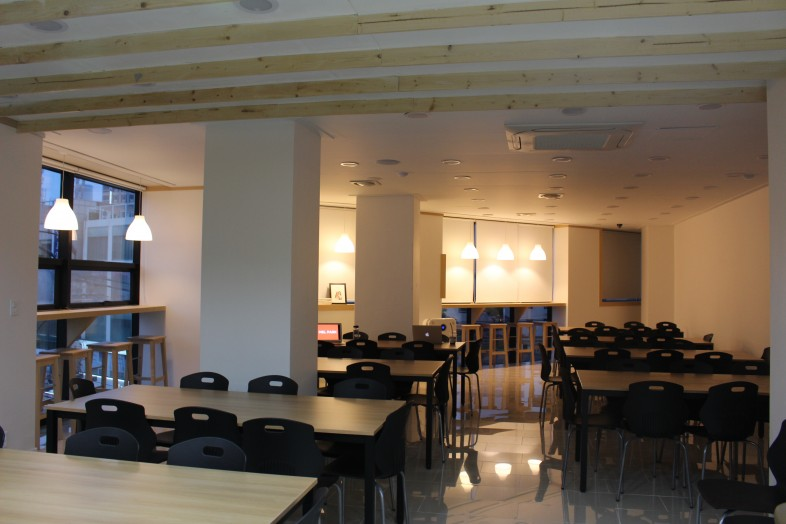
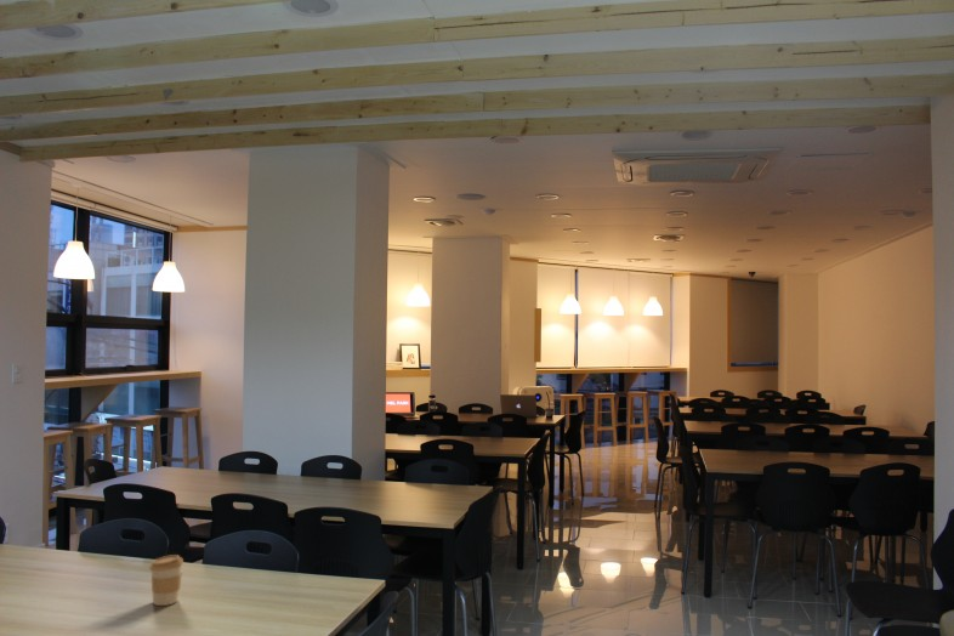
+ coffee cup (166, 579)
